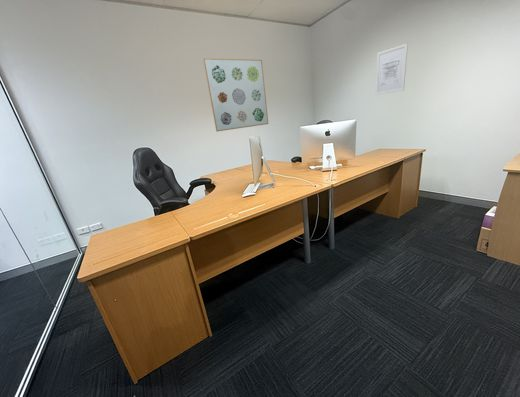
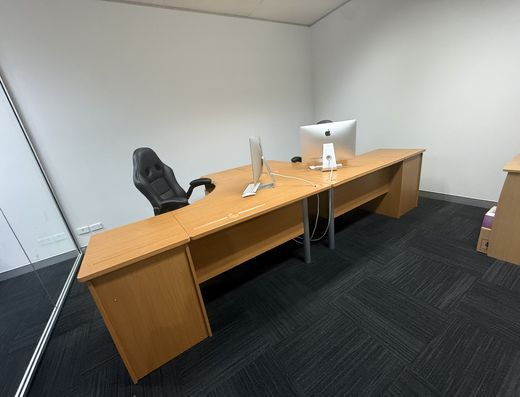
- wall art (239, 94)
- wall art (390, 71)
